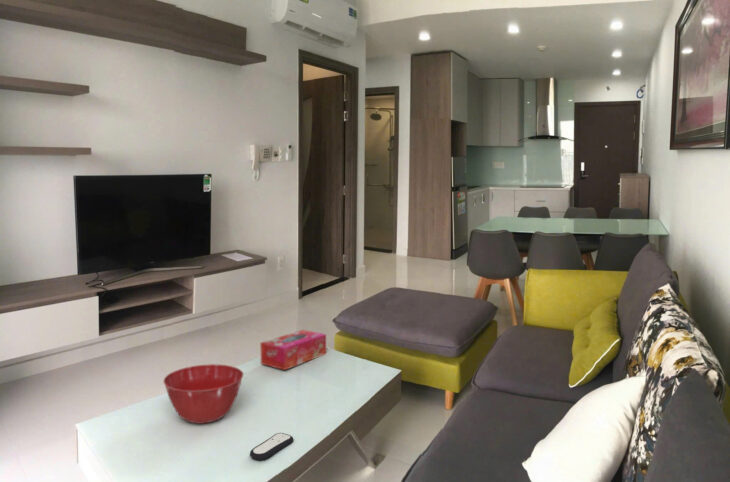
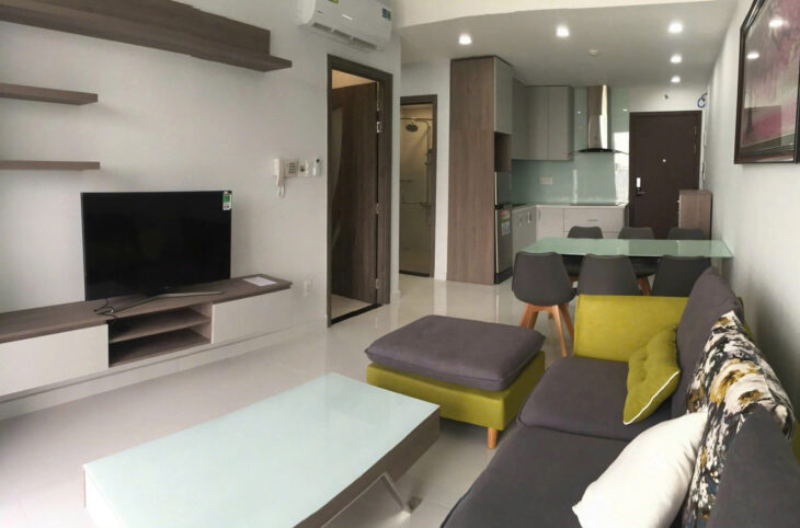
- mixing bowl (204, 396)
- remote control (271, 445)
- tissue box (294, 348)
